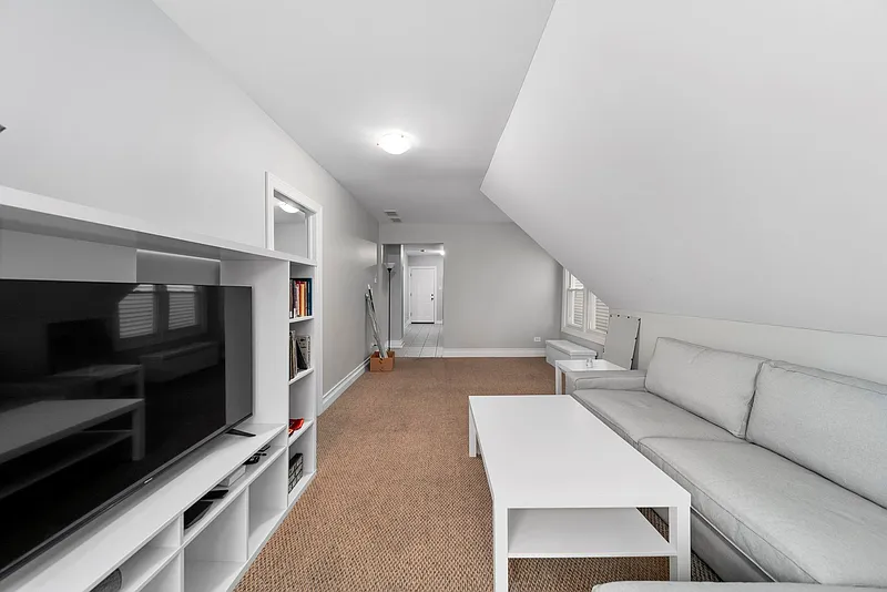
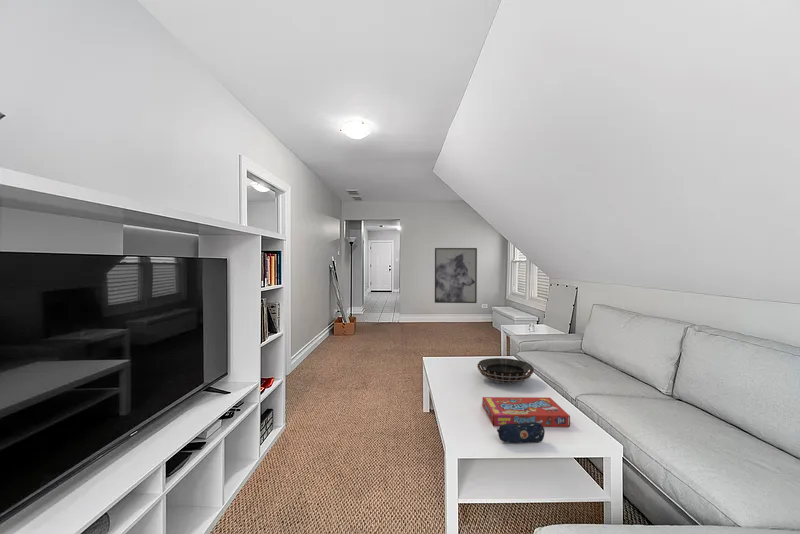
+ decorative bowl (504, 372)
+ pencil case (521, 432)
+ snack box (523, 411)
+ wall art (455, 275)
